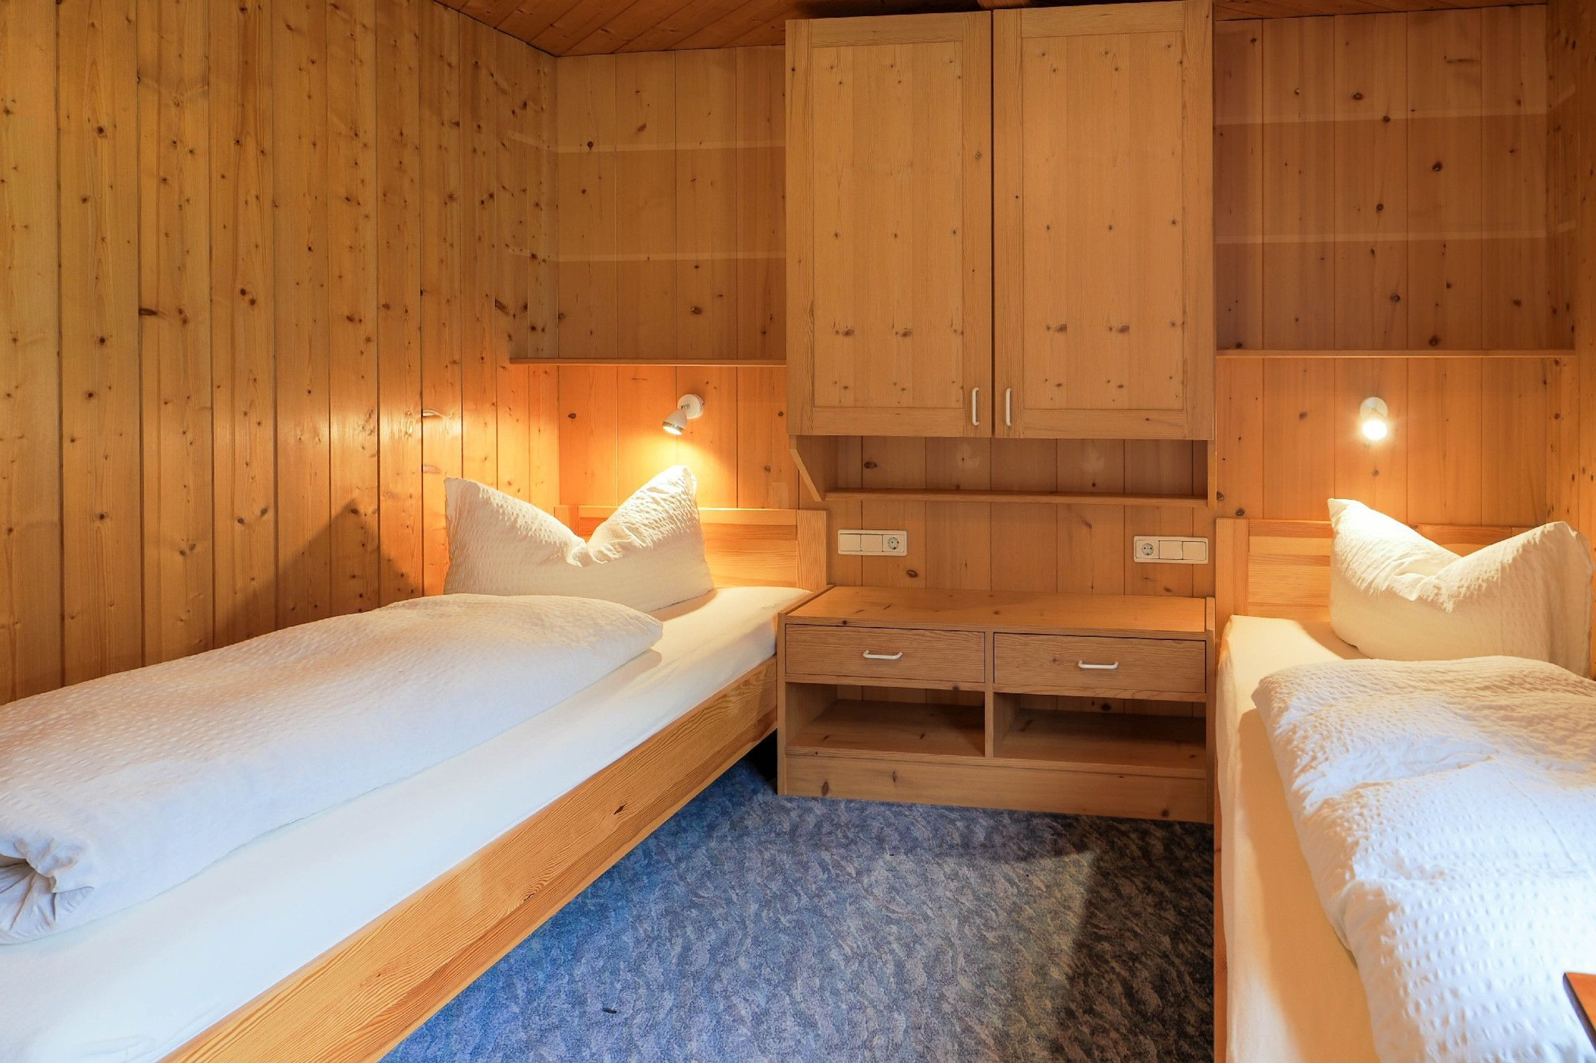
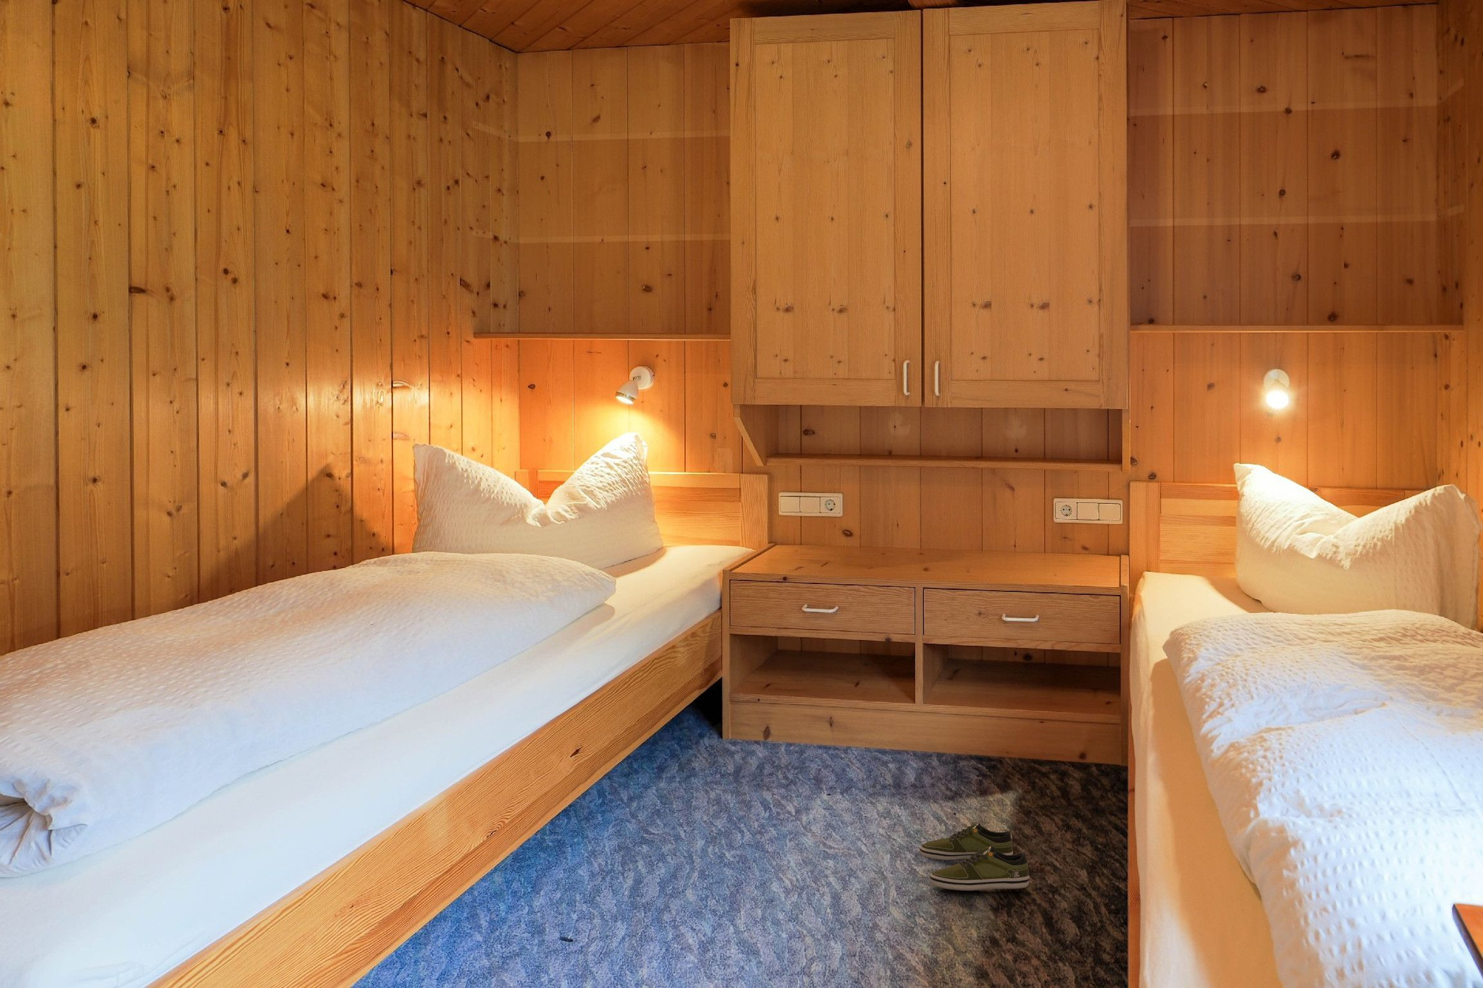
+ shoe (972, 852)
